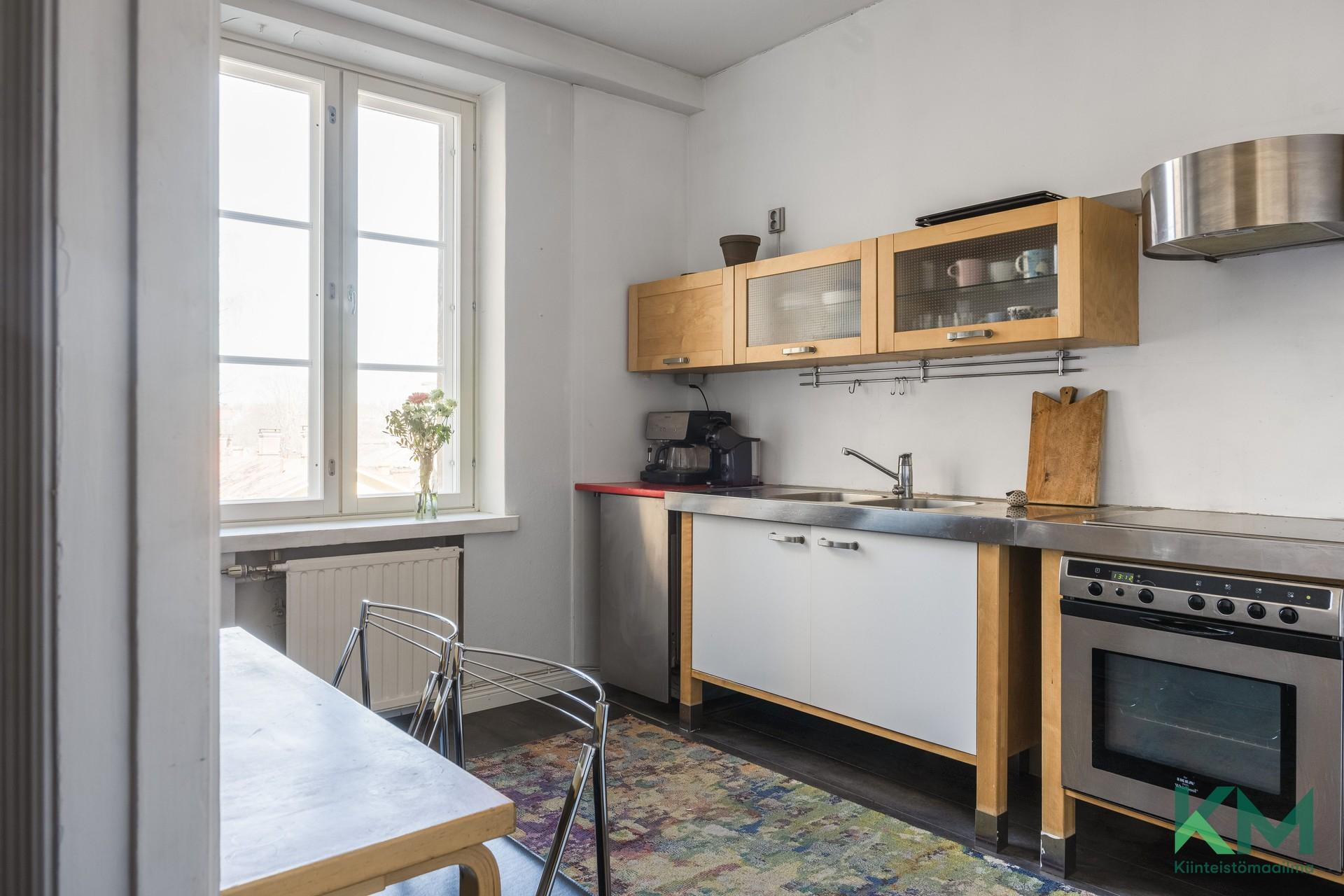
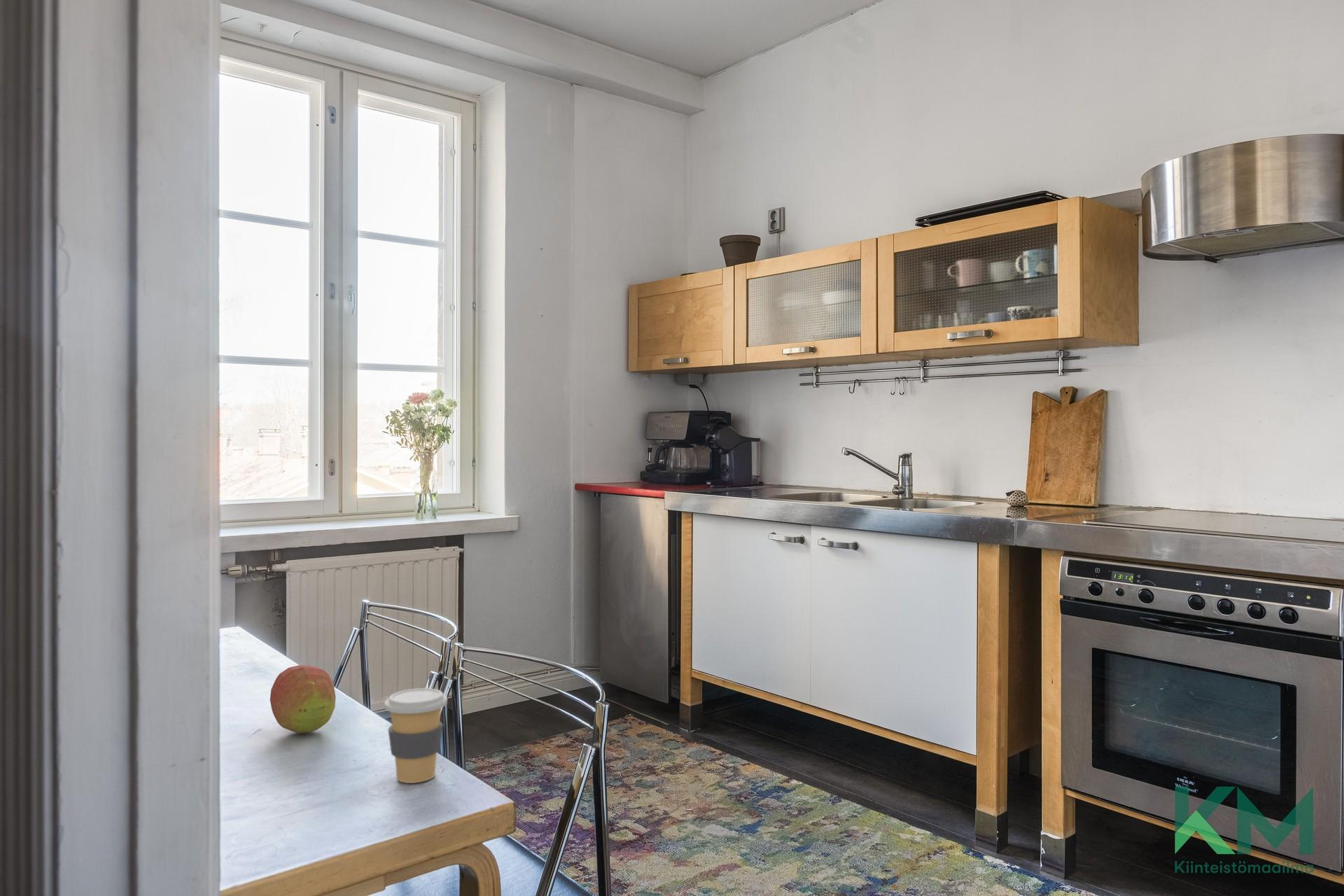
+ fruit (304, 699)
+ coffee cup (416, 736)
